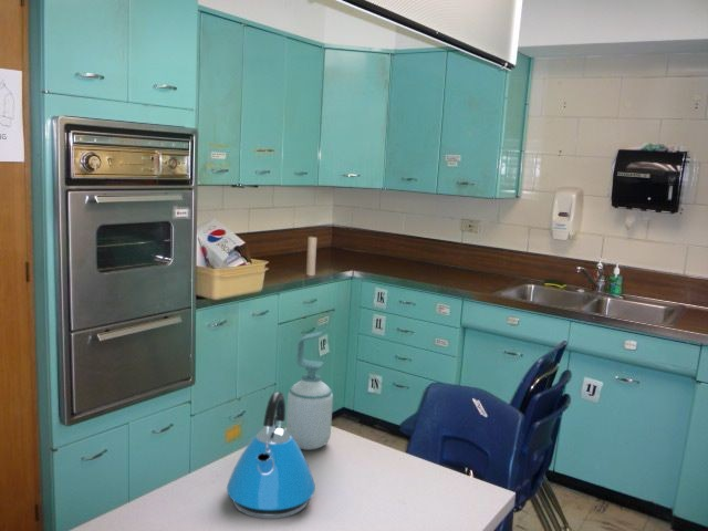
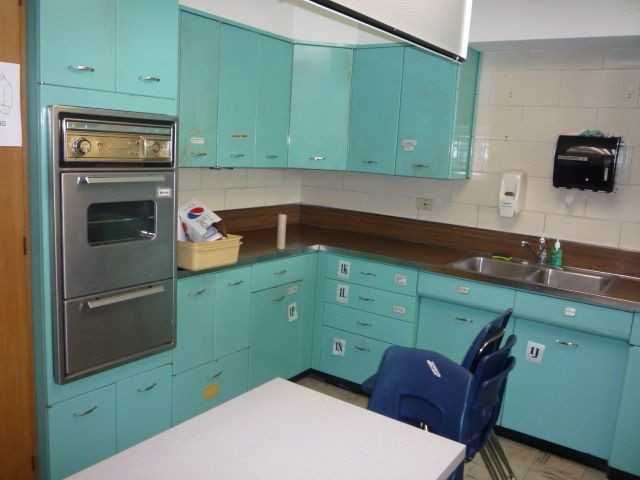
- kettle (273, 445)
- soap bottle (310, 388)
